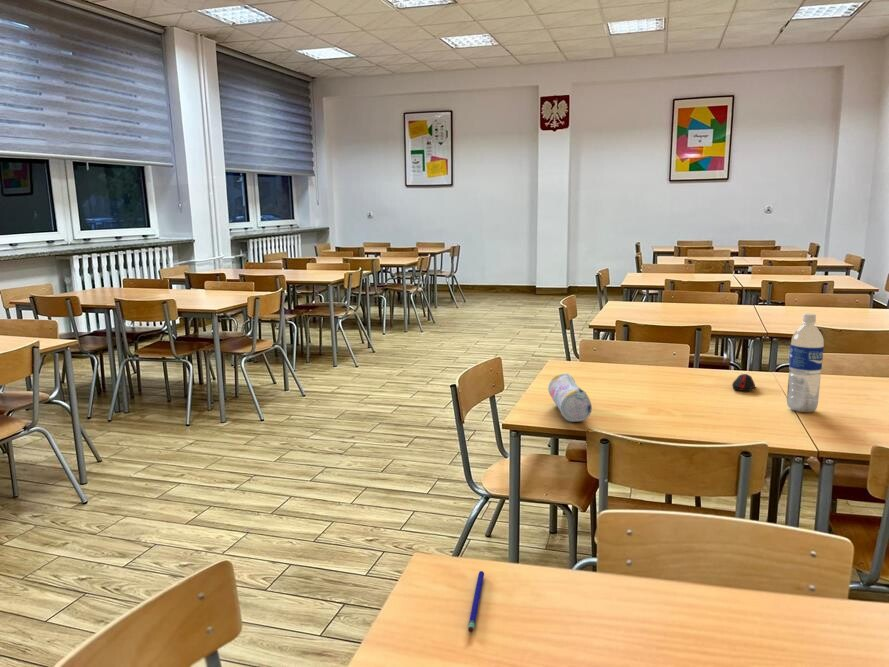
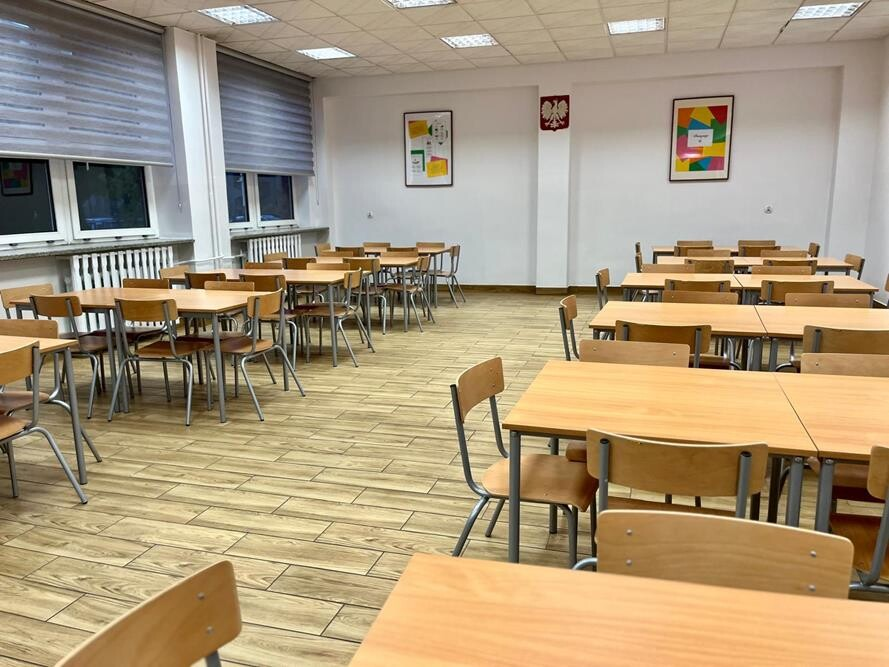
- pen (476, 599)
- pencil case (568, 396)
- computer mouse (743, 381)
- water bottle (805, 362)
